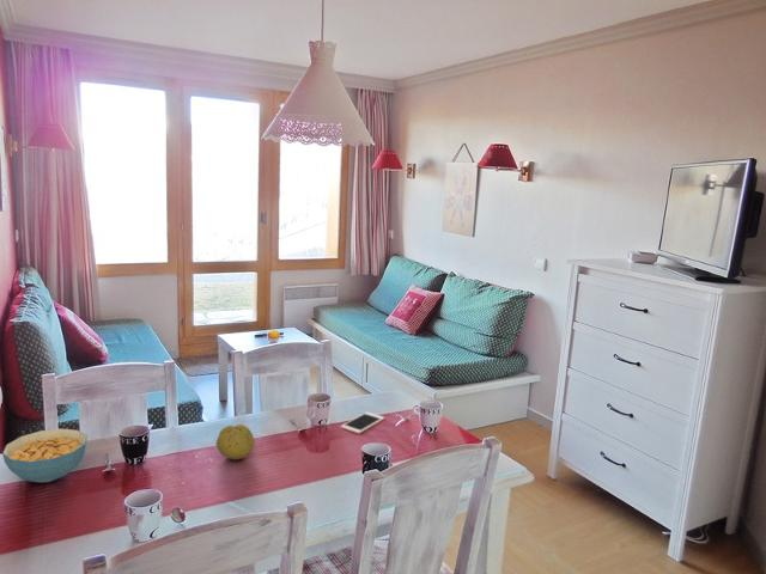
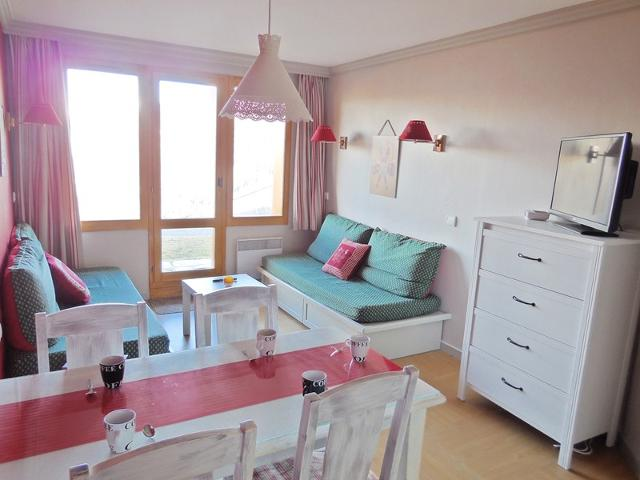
- cereal bowl (47, 460)
- cell phone (363, 422)
- fruit (235, 442)
